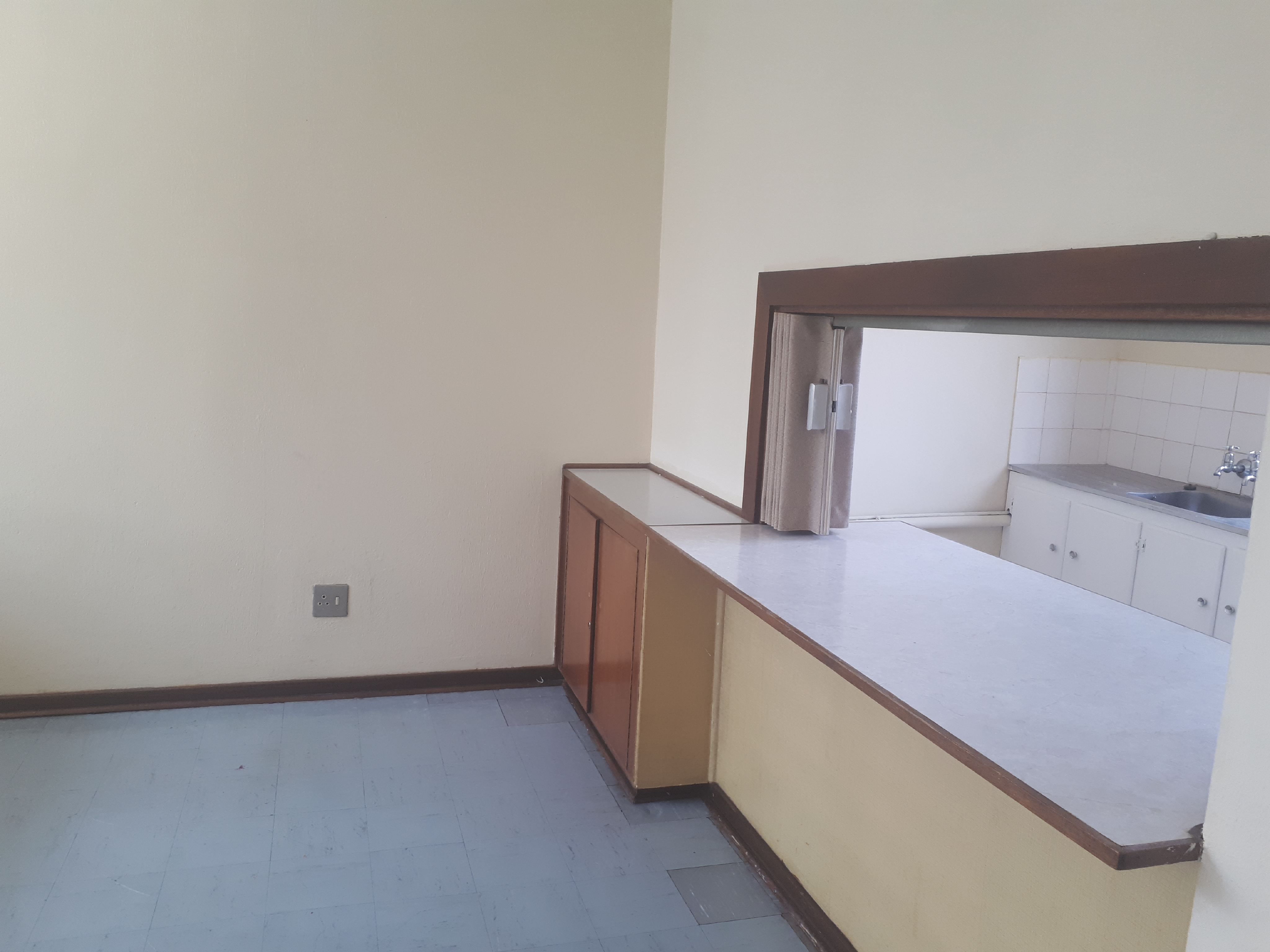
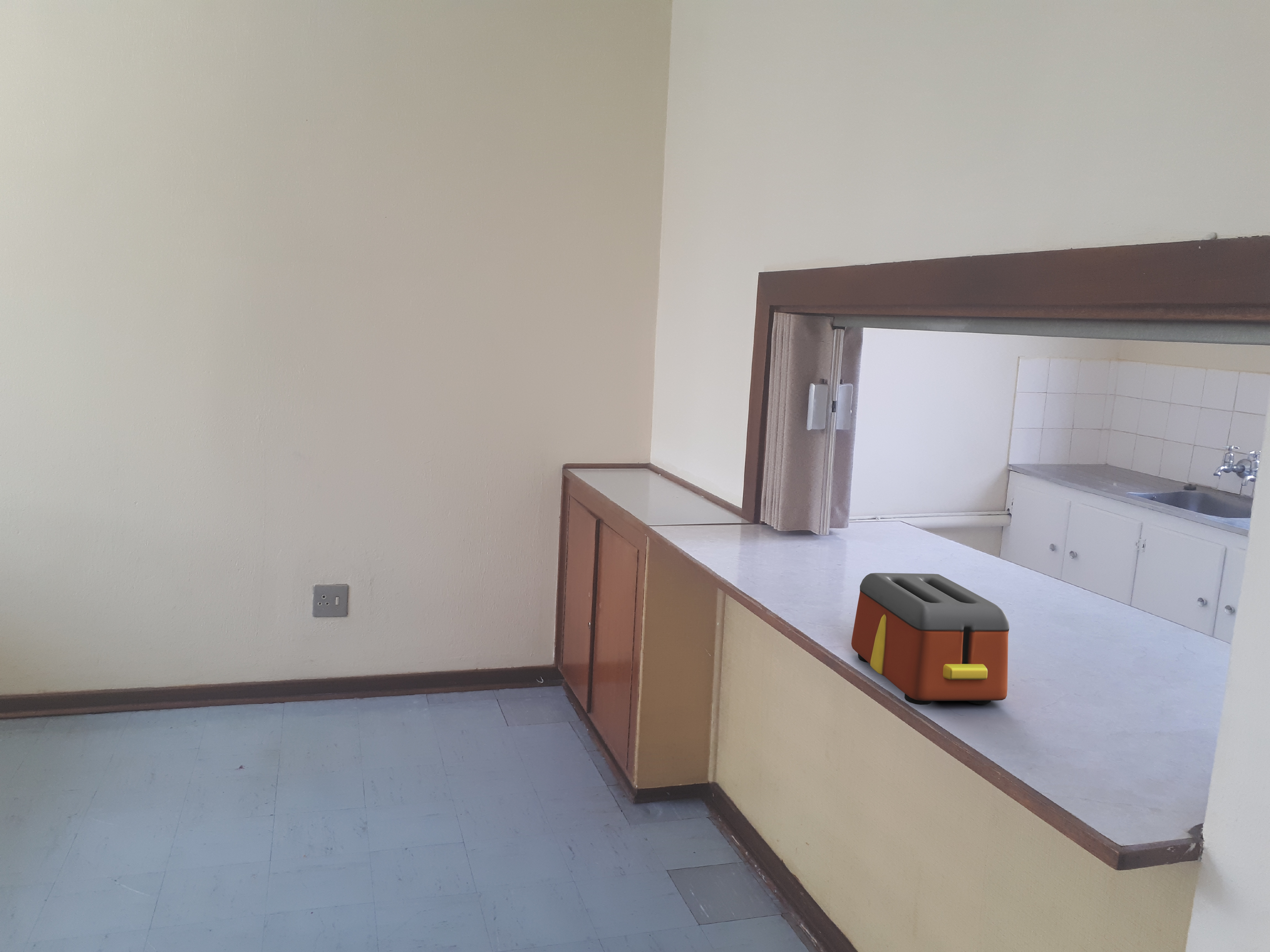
+ toaster (928, 636)
